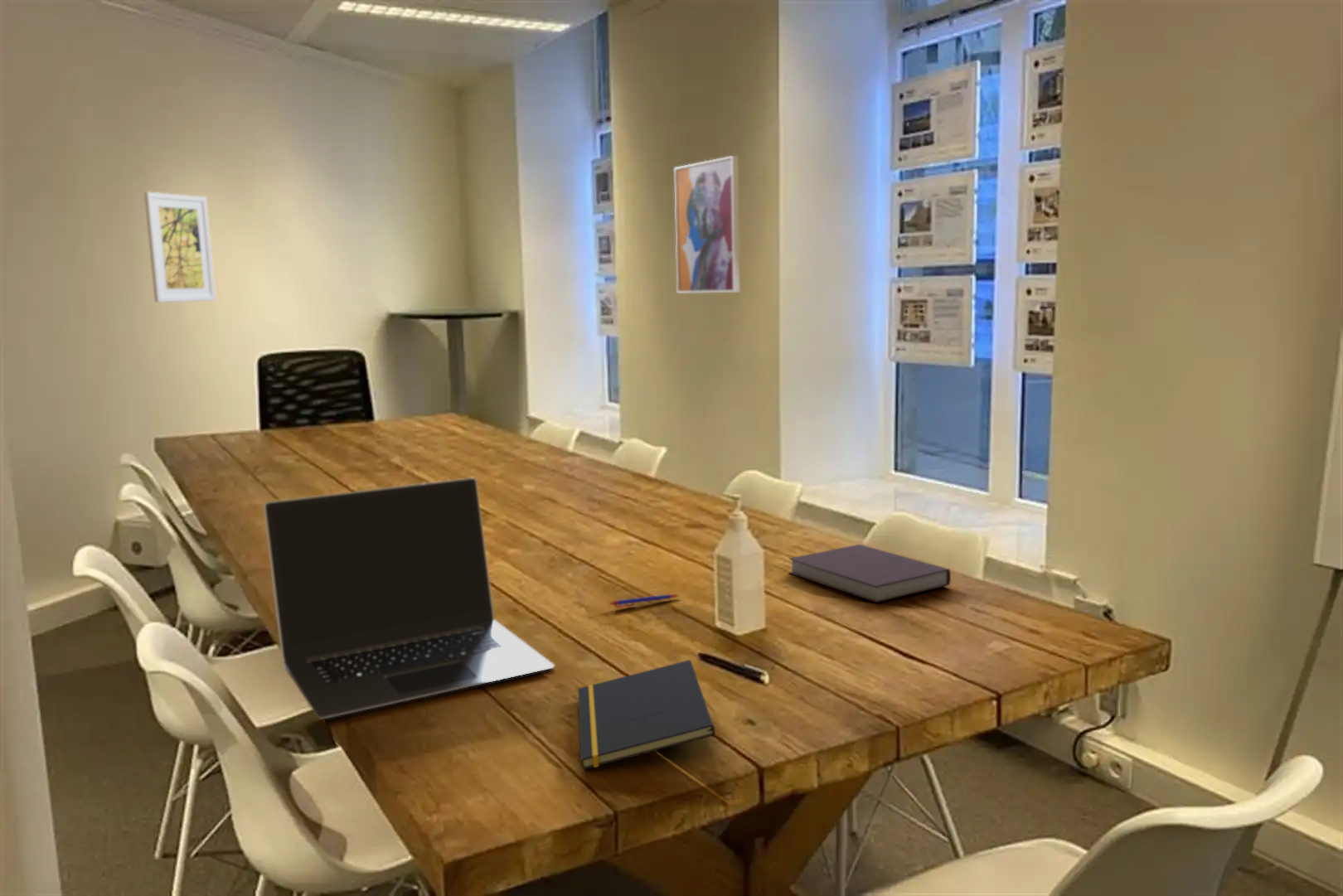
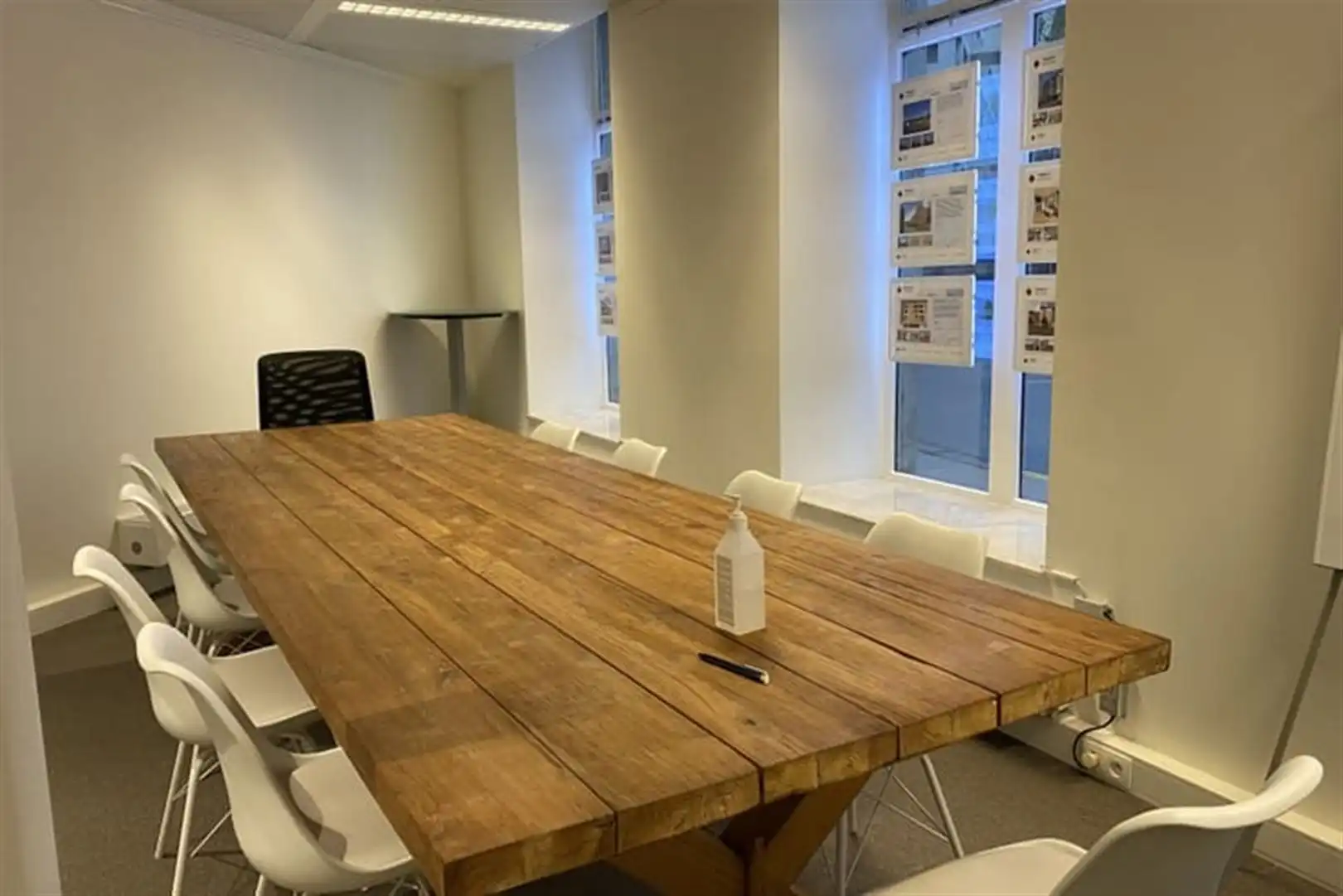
- notebook (867, 571)
- laptop (407, 584)
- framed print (181, 248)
- notepad (641, 710)
- wall art (705, 228)
- pen (645, 599)
